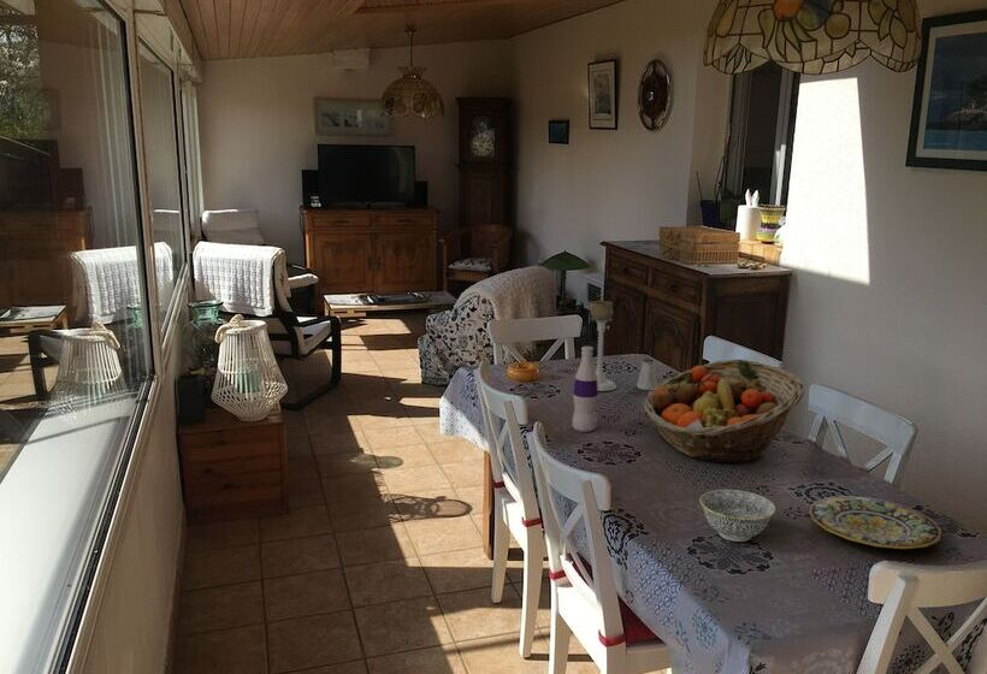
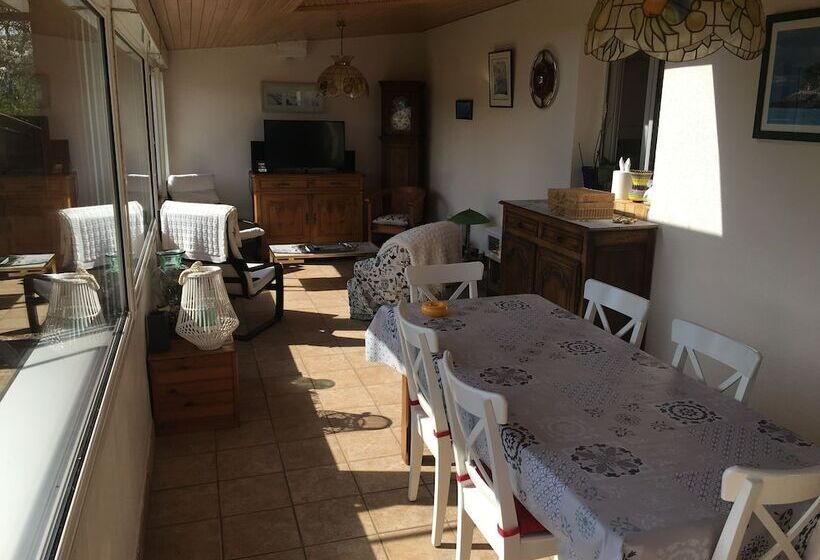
- plate (873, 525)
- candle holder (599, 344)
- saltshaker (648, 373)
- bottle (585, 388)
- bowl (735, 519)
- fruit basket (720, 407)
